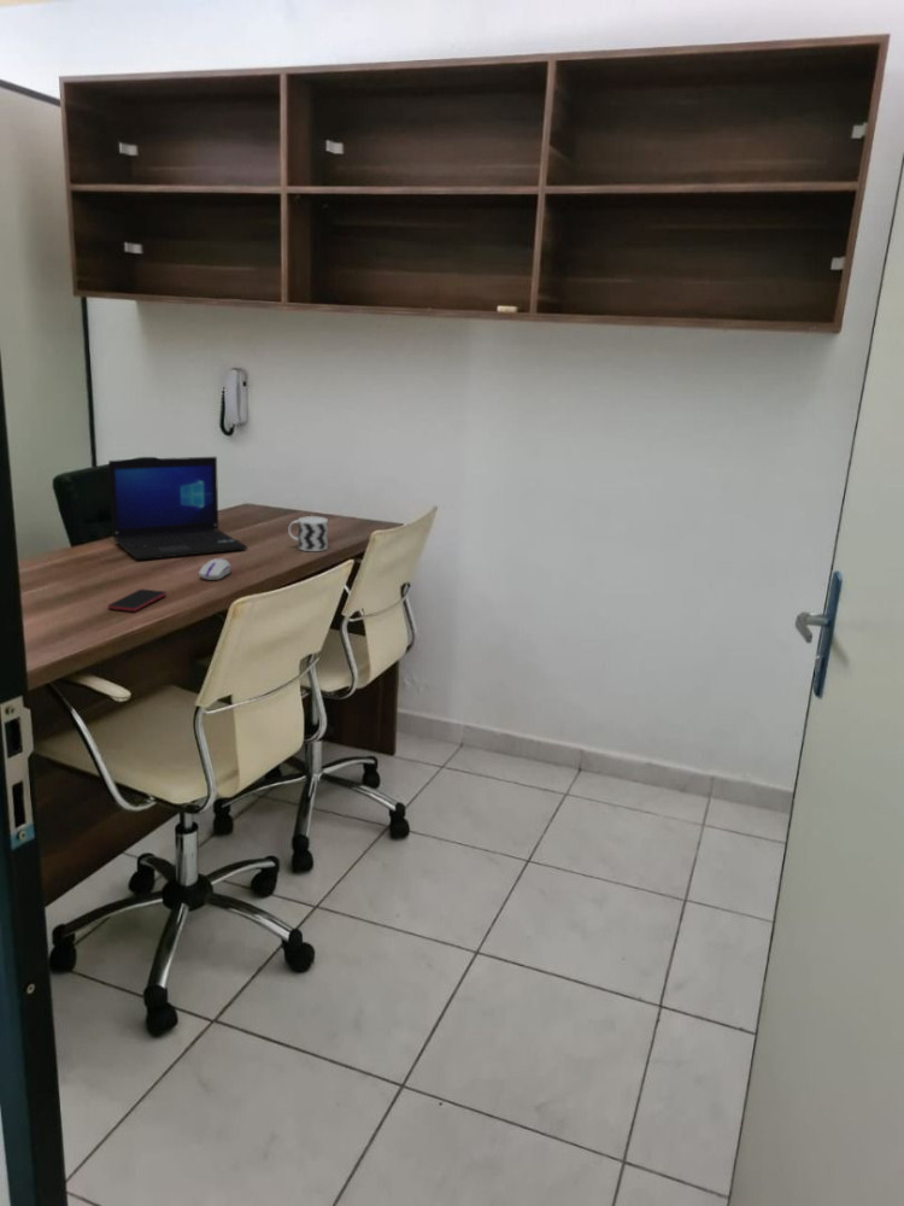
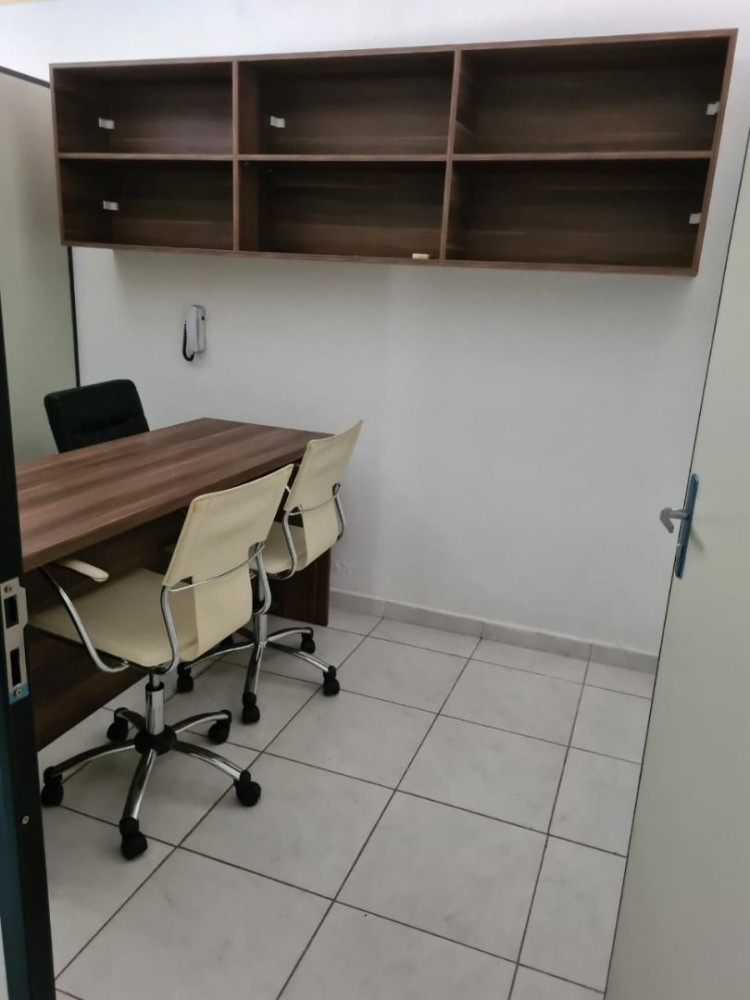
- cup (307, 533)
- computer mouse (216, 567)
- laptop (178, 505)
- smartphone (137, 599)
